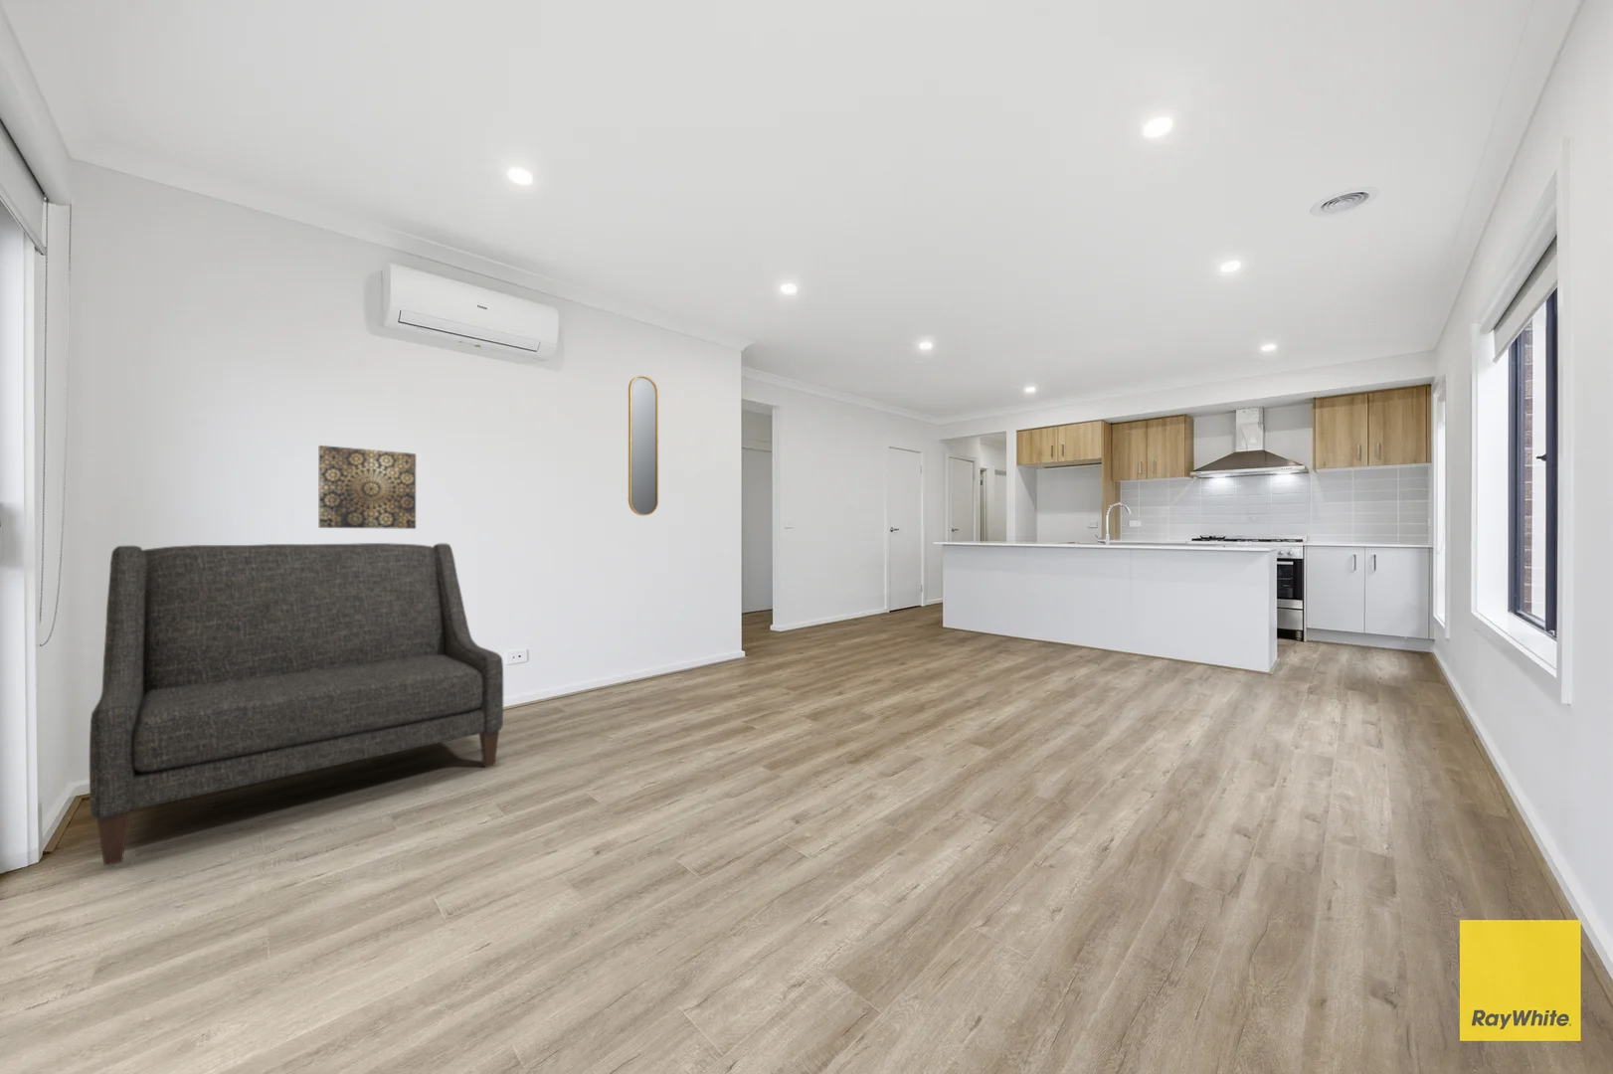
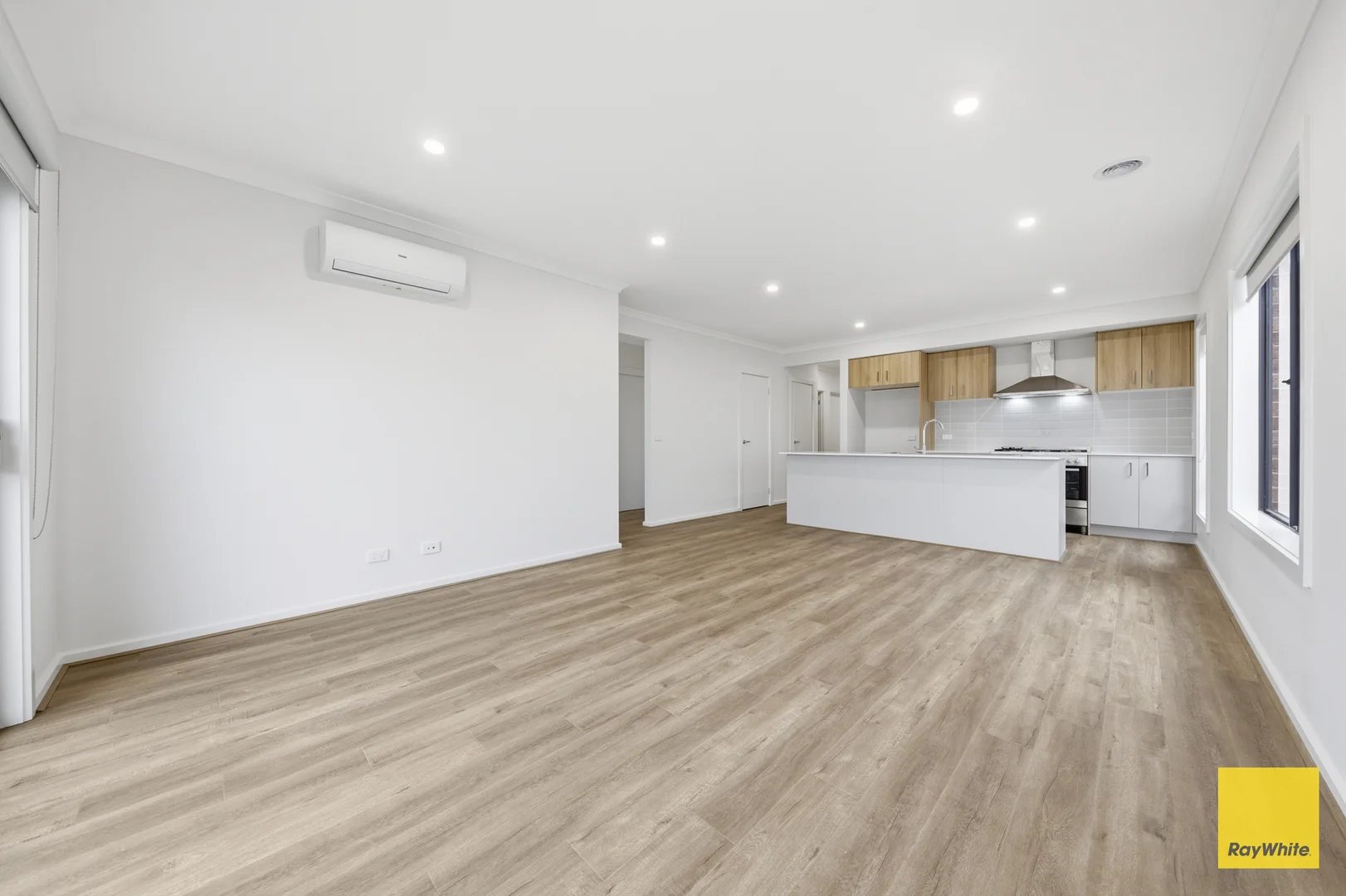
- sofa (319, 662)
- home mirror (644, 446)
- wall art (369, 488)
